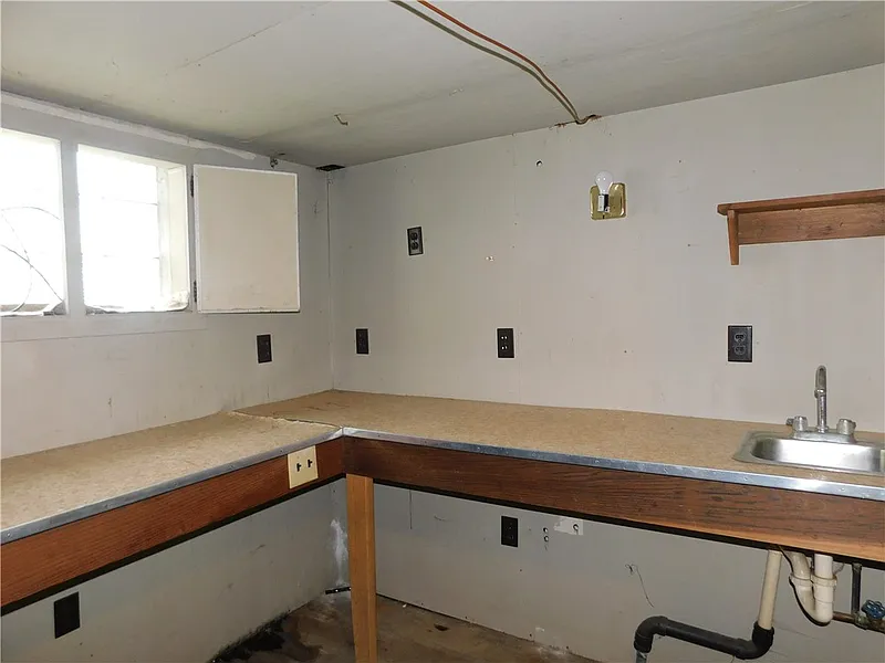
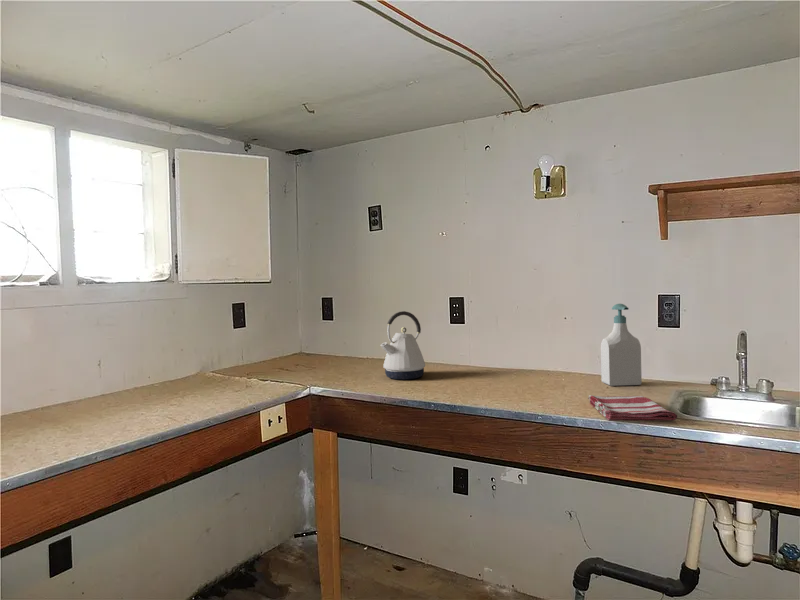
+ dish towel (628, 406)
+ kettle (402, 344)
+ soap bottle (621, 343)
